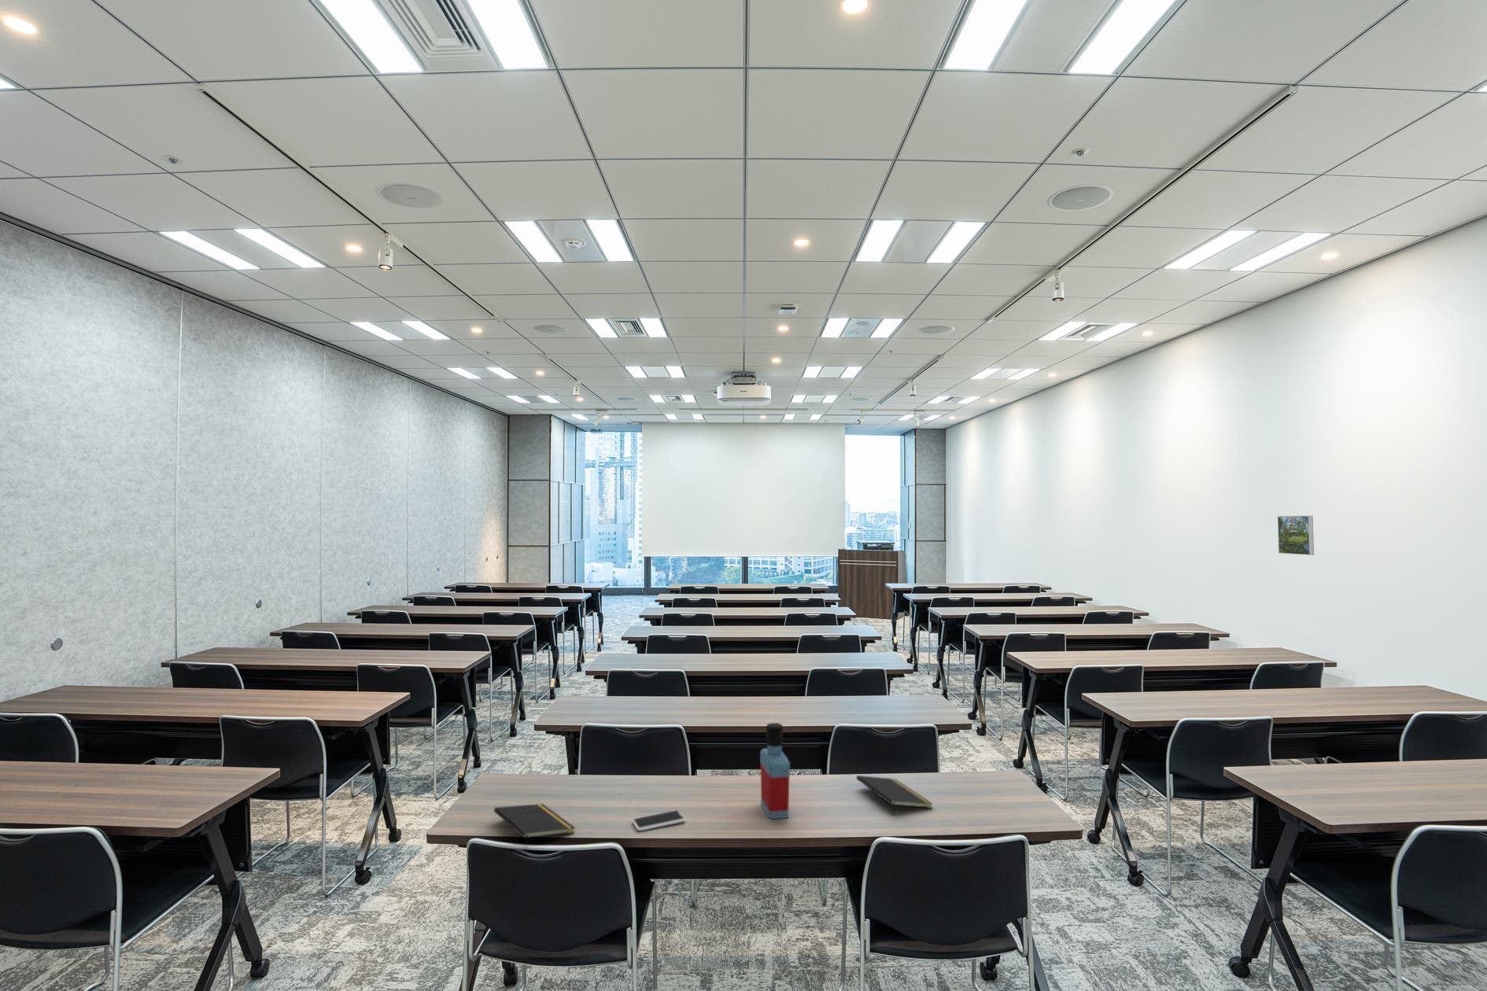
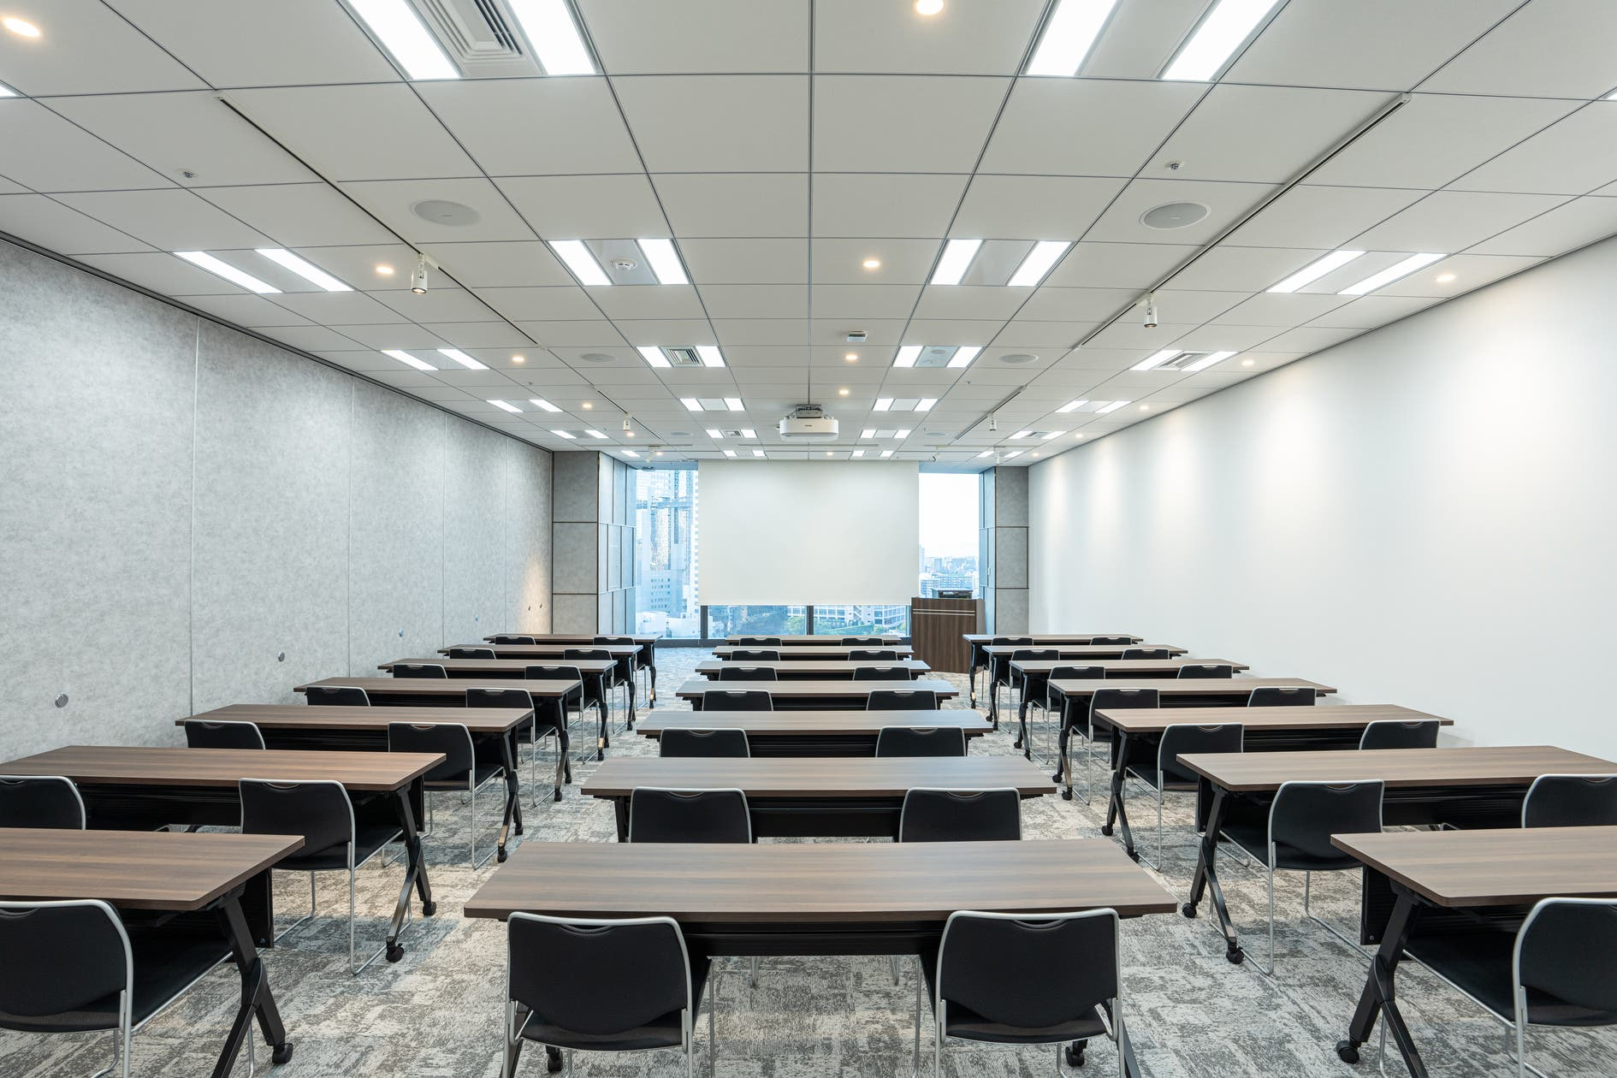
- notepad (533, 820)
- notepad (893, 791)
- smartphone (658, 820)
- bottle (774, 766)
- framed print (1294, 535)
